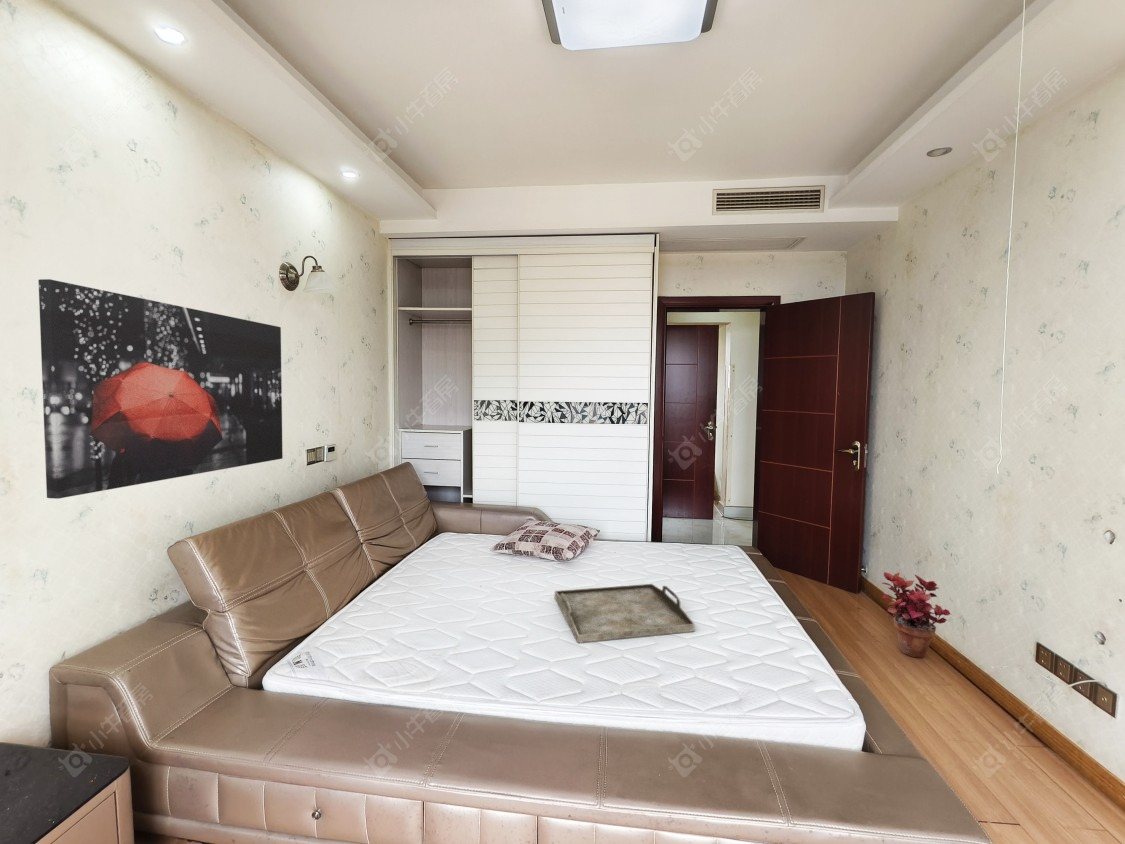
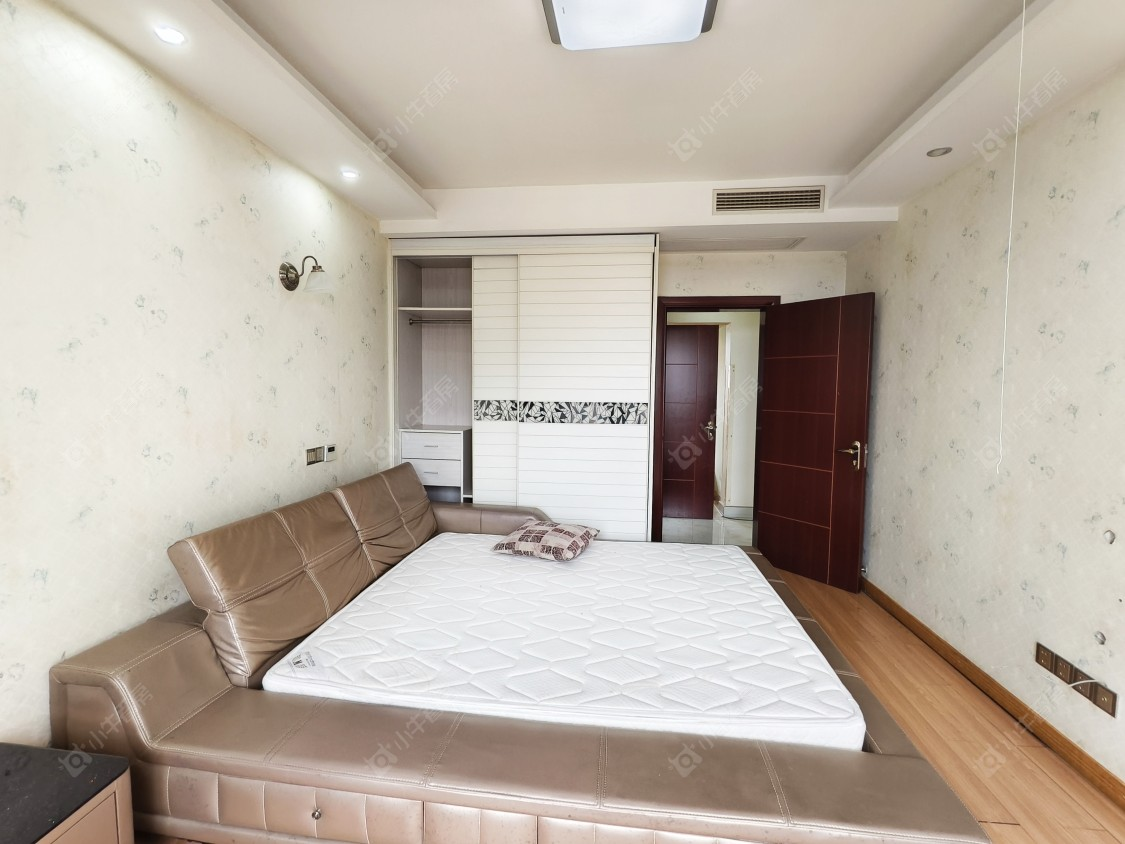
- potted plant (913, 617)
- serving tray (619, 603)
- wall art (191, 392)
